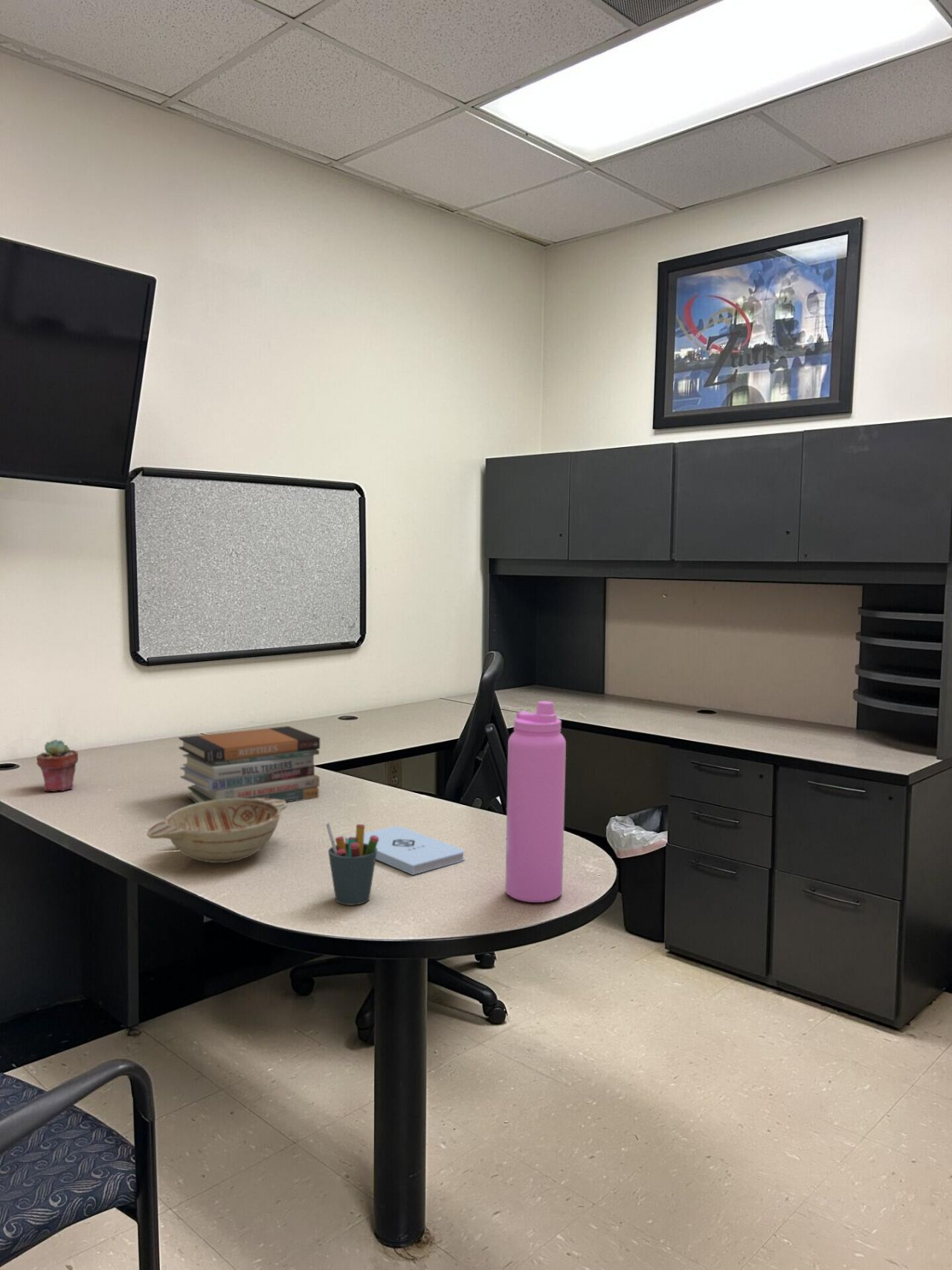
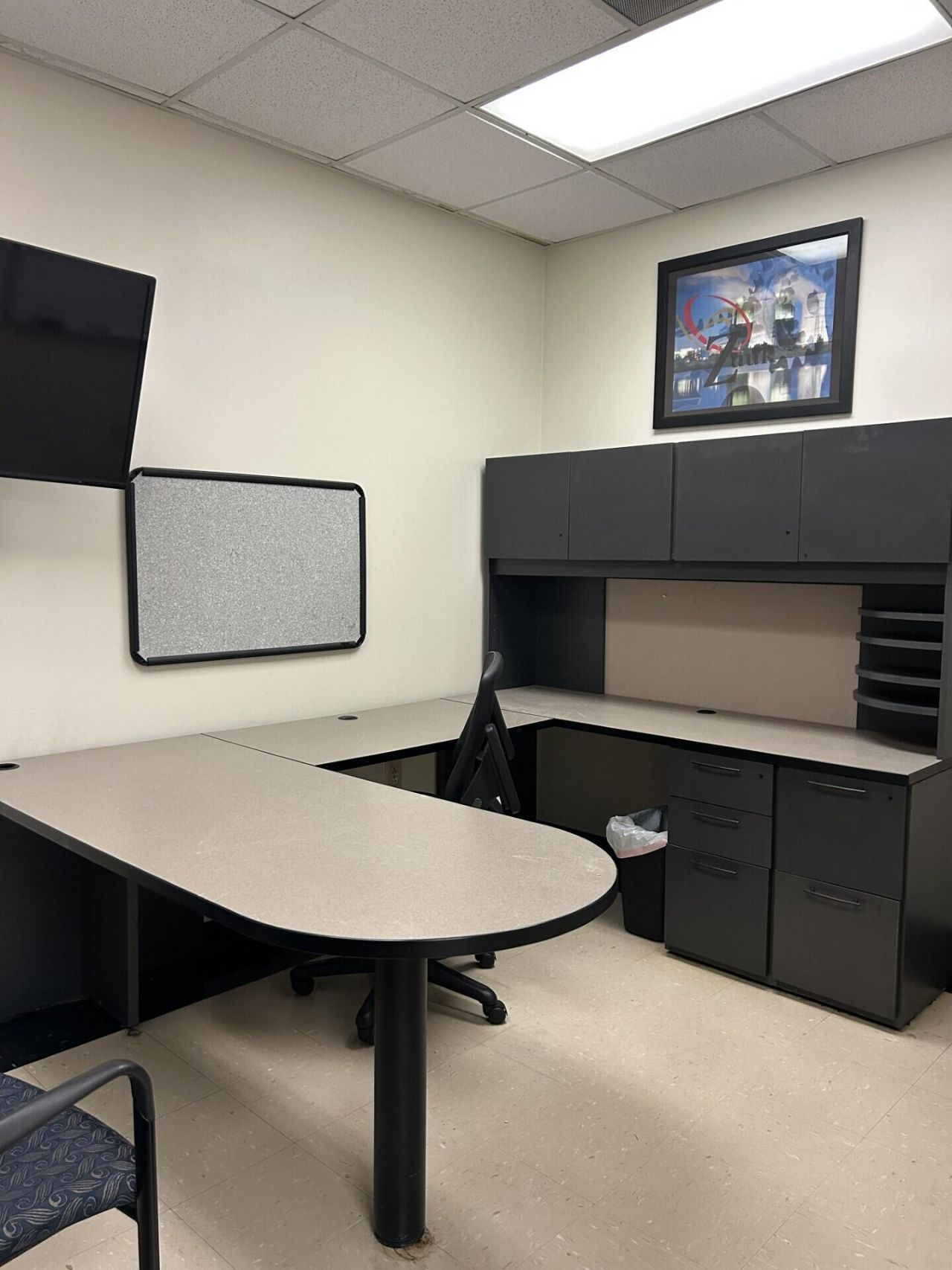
- potted succulent (57, 763)
- water bottle (536, 798)
- decorative bowl (222, 834)
- book stack (250, 767)
- notepad (405, 848)
- pen holder (353, 861)
